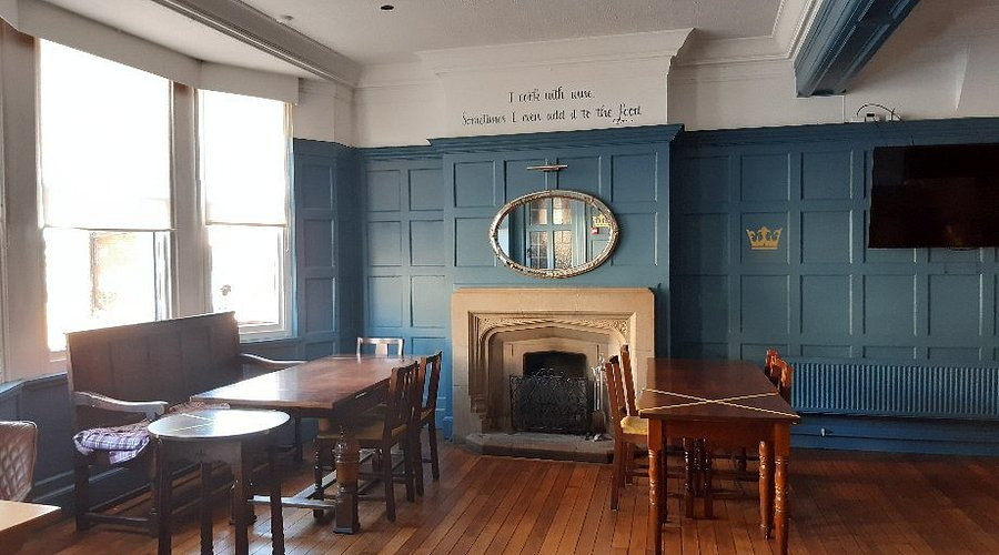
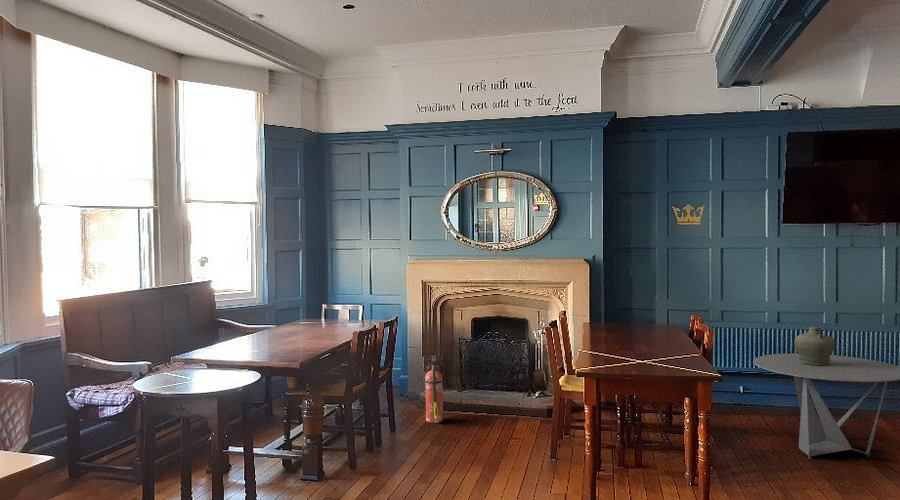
+ jar (815, 344)
+ fire extinguisher (434, 388)
+ coffee table (827, 408)
